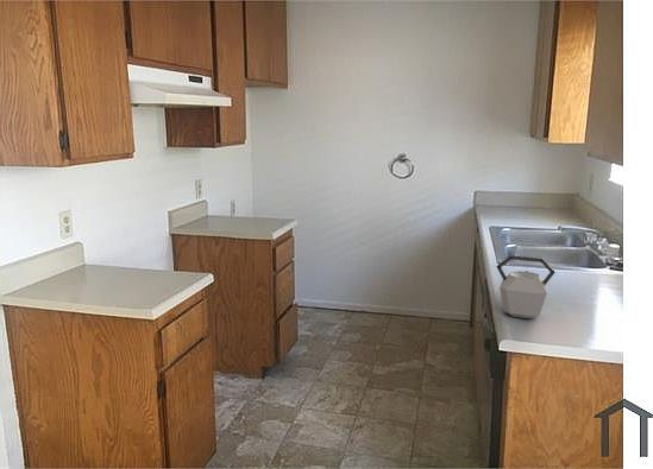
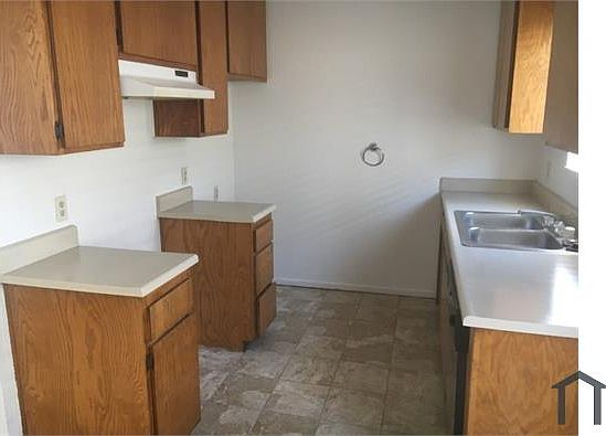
- kettle (526, 279)
